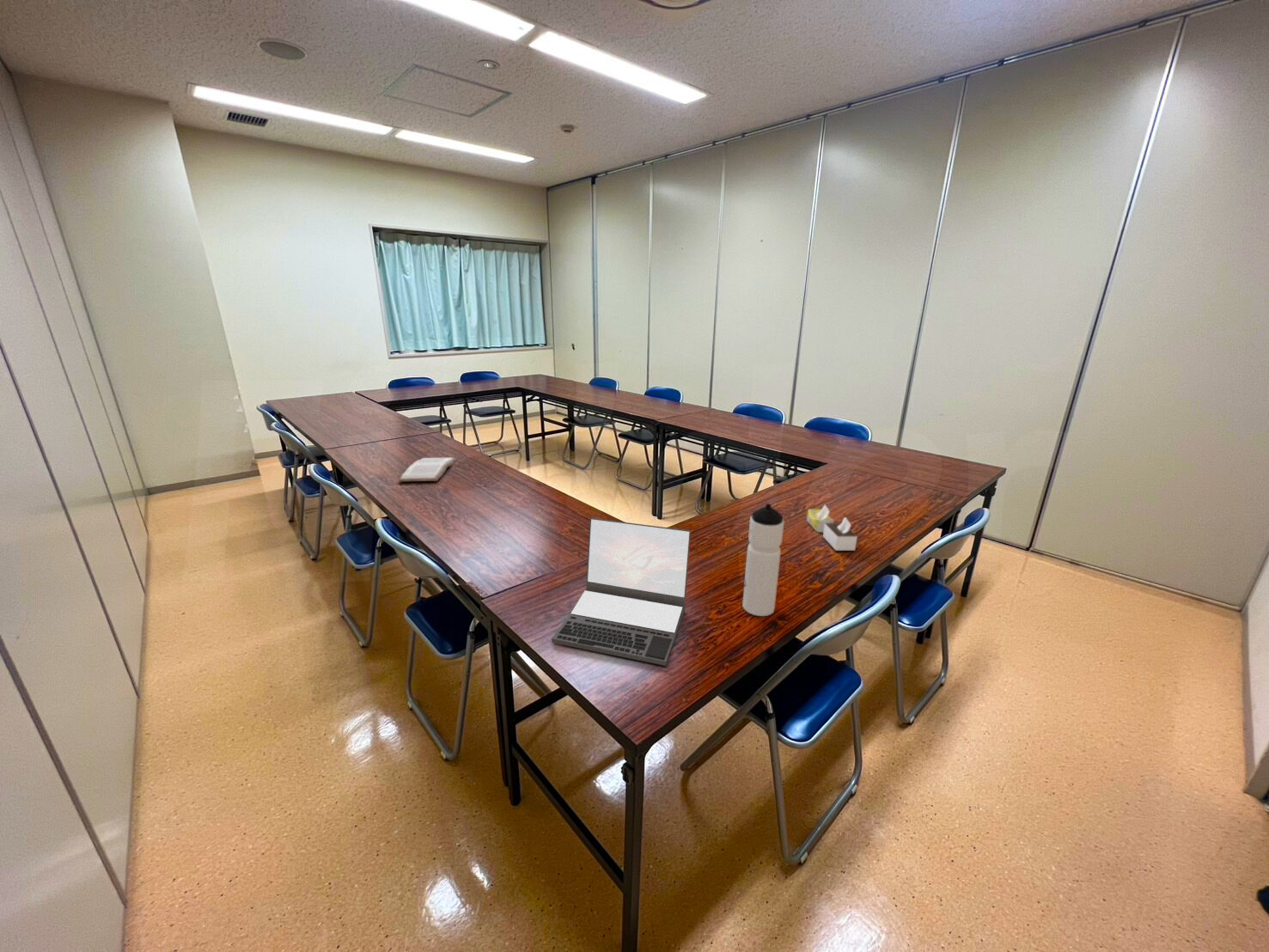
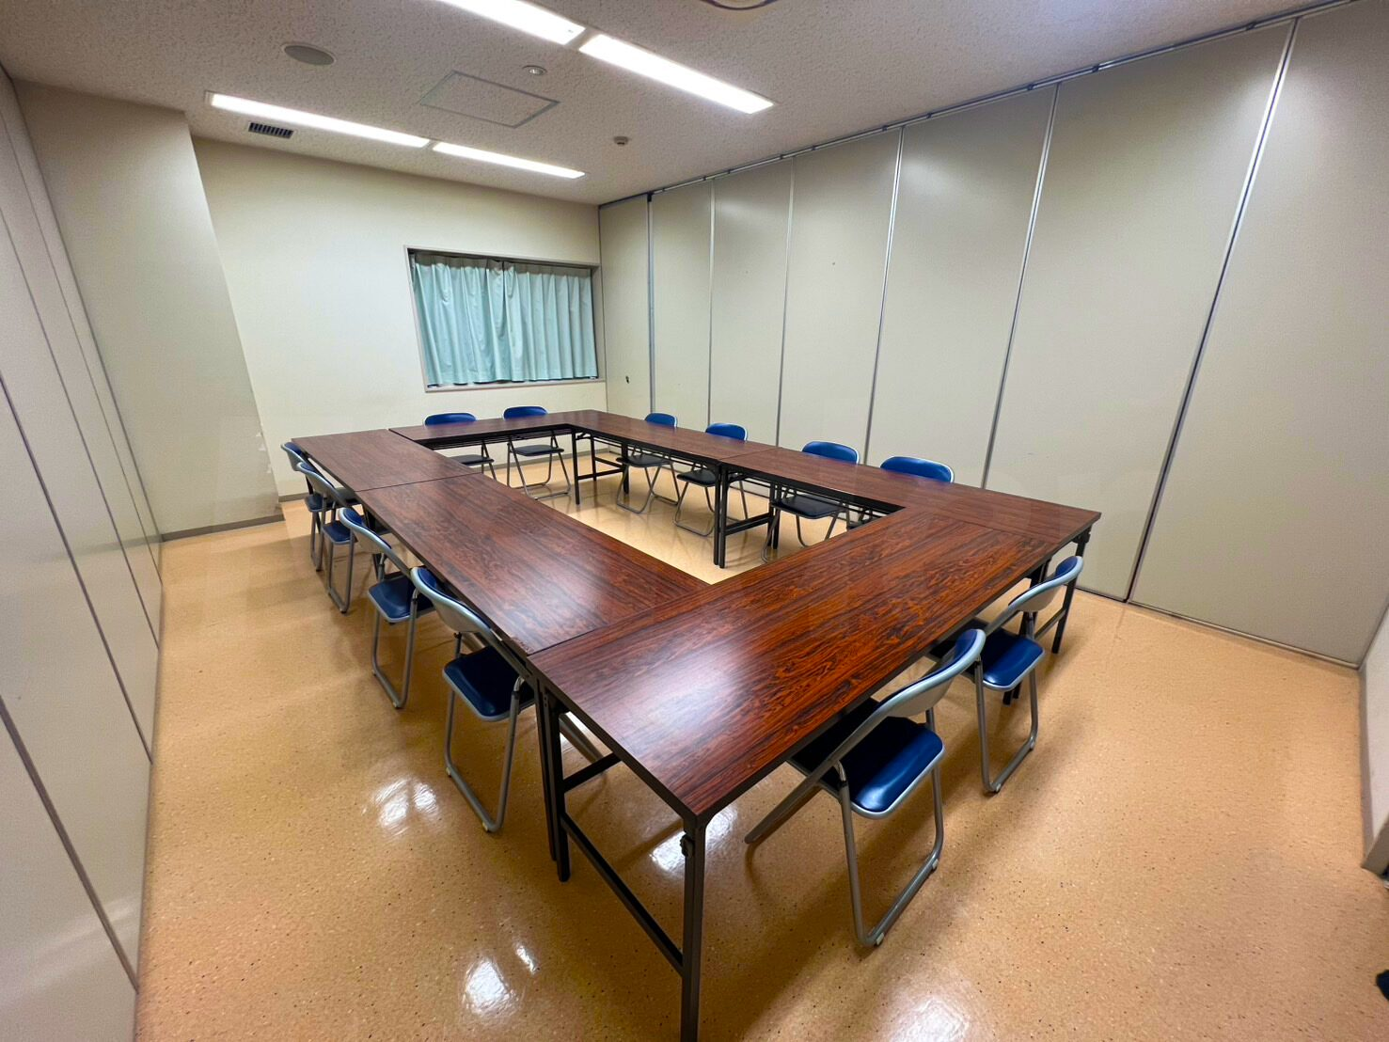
- water bottle (763, 558)
- laptop (624, 583)
- tissue box (829, 522)
- book (429, 467)
